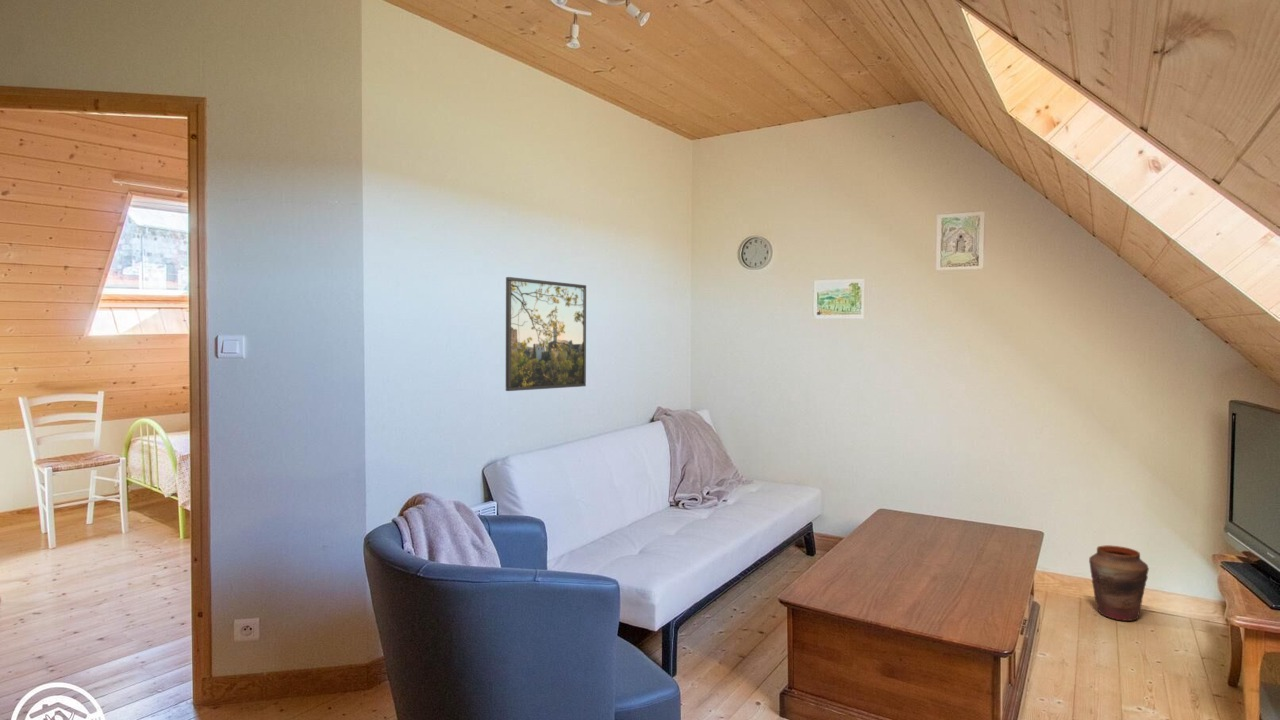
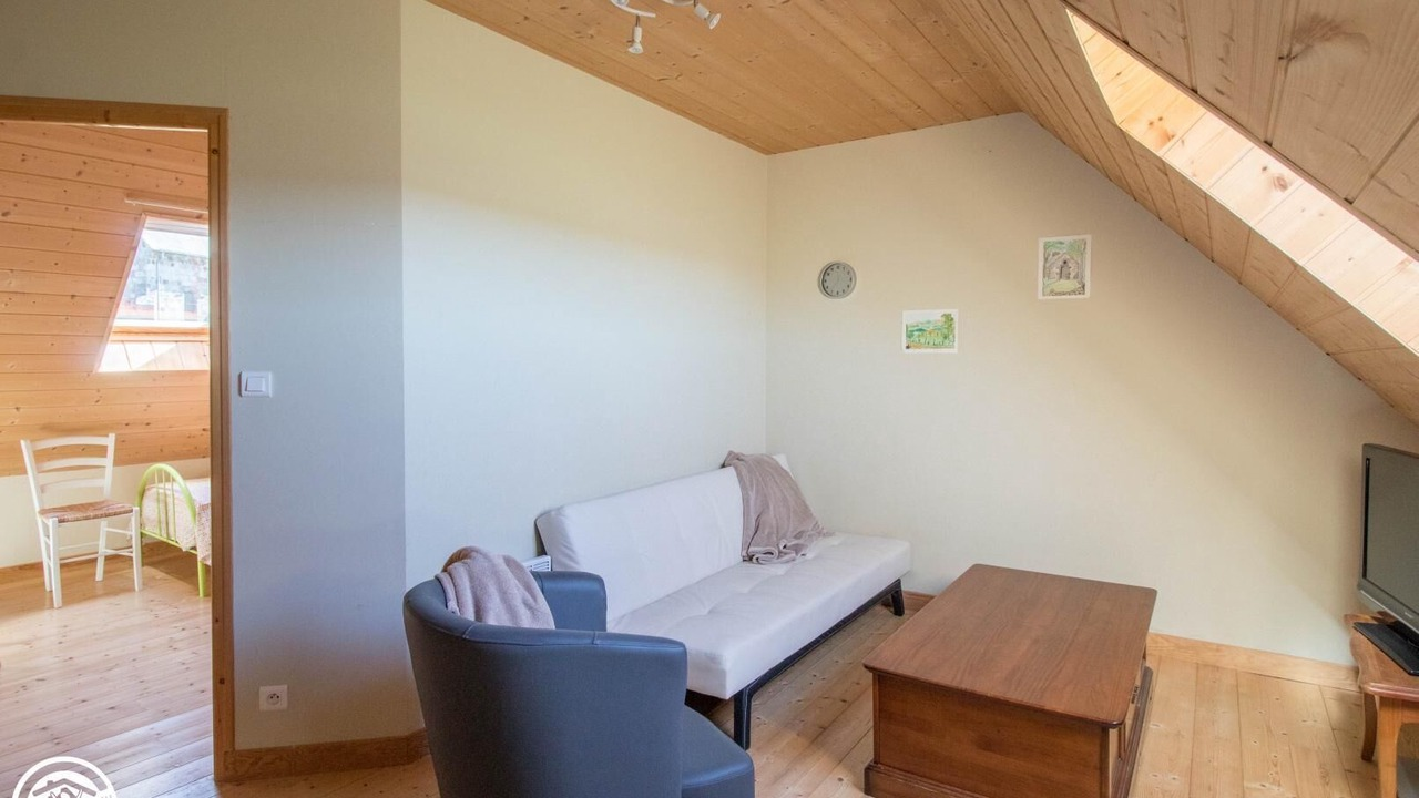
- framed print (548, 335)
- vase (1117, 582)
